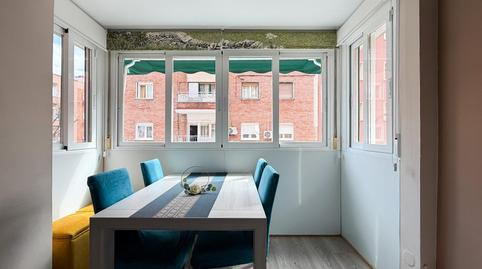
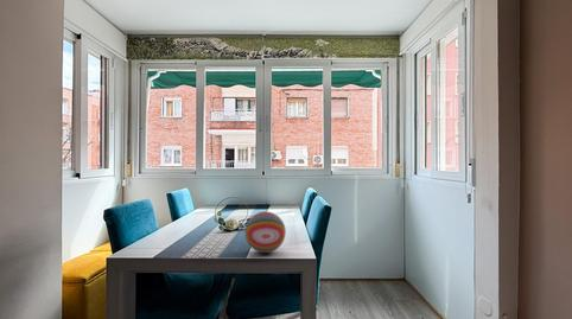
+ decorative ball (265, 231)
